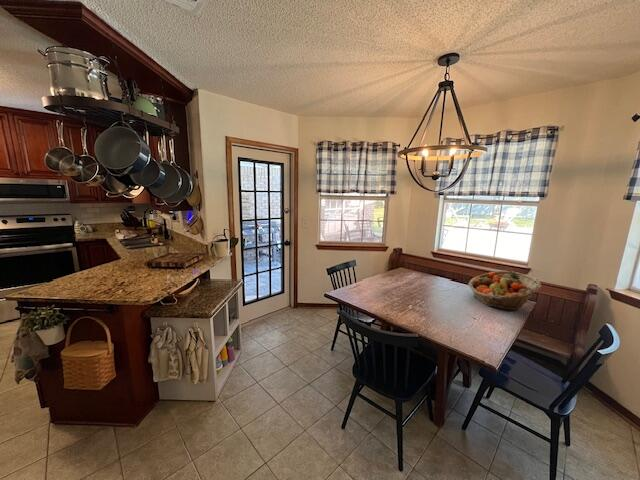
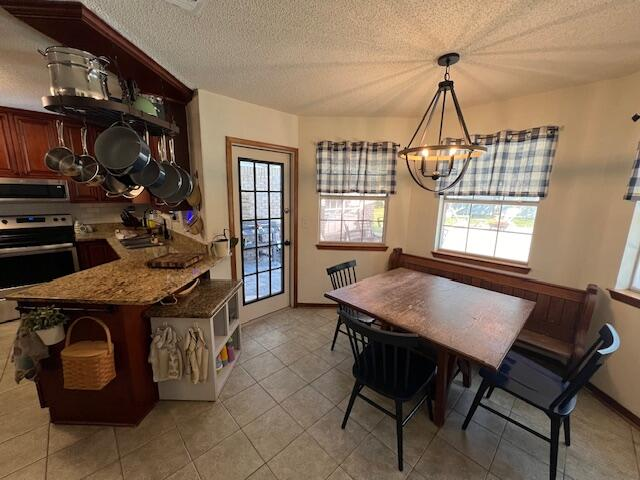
- fruit basket (501, 288)
